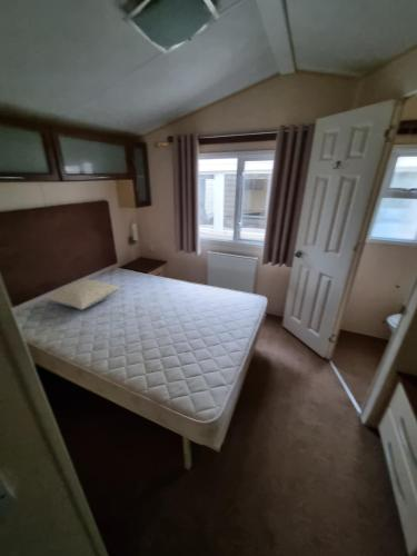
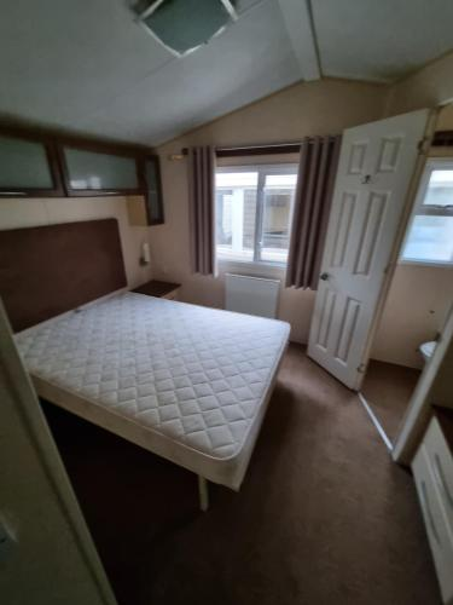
- pillow (83, 292)
